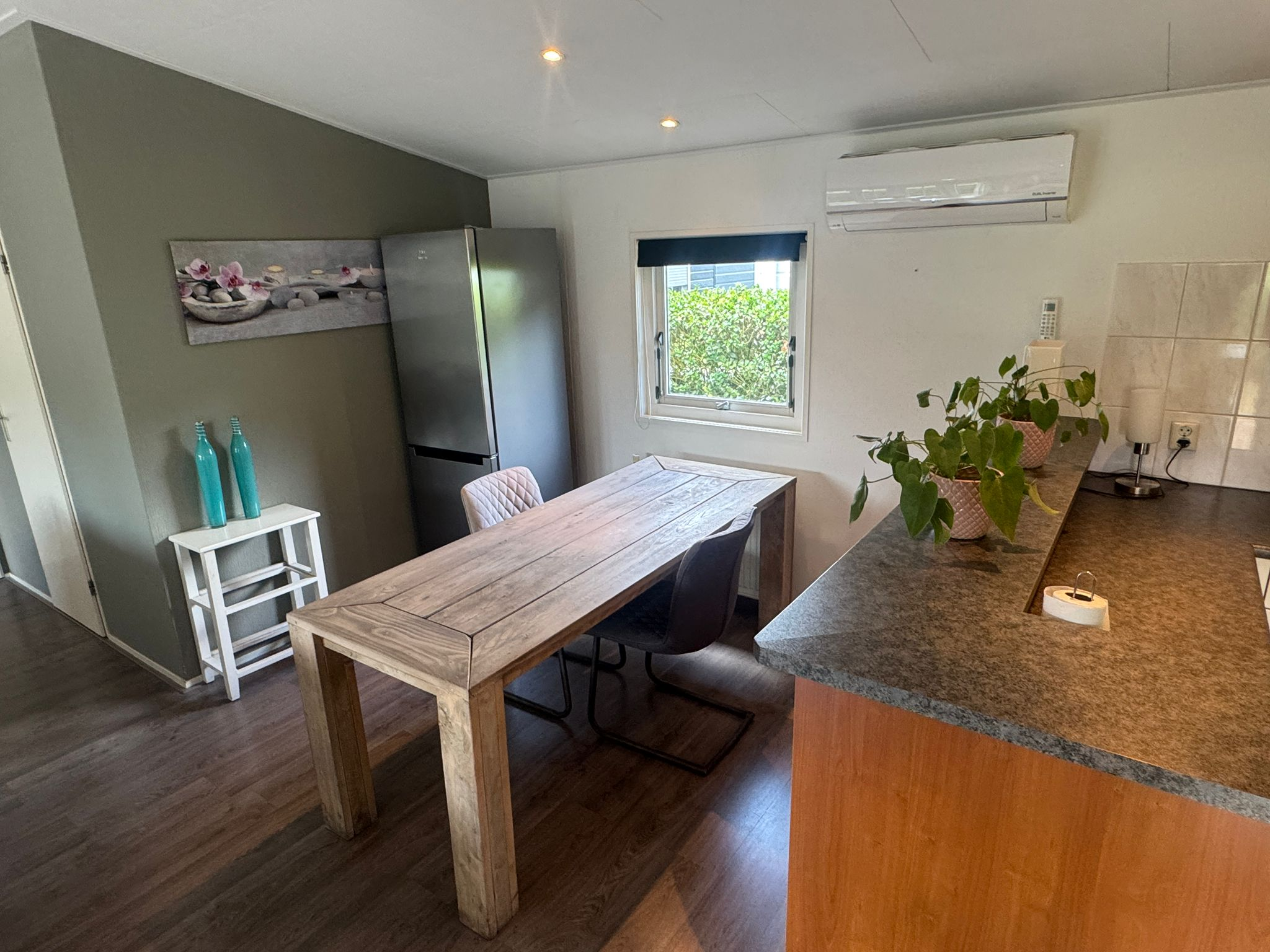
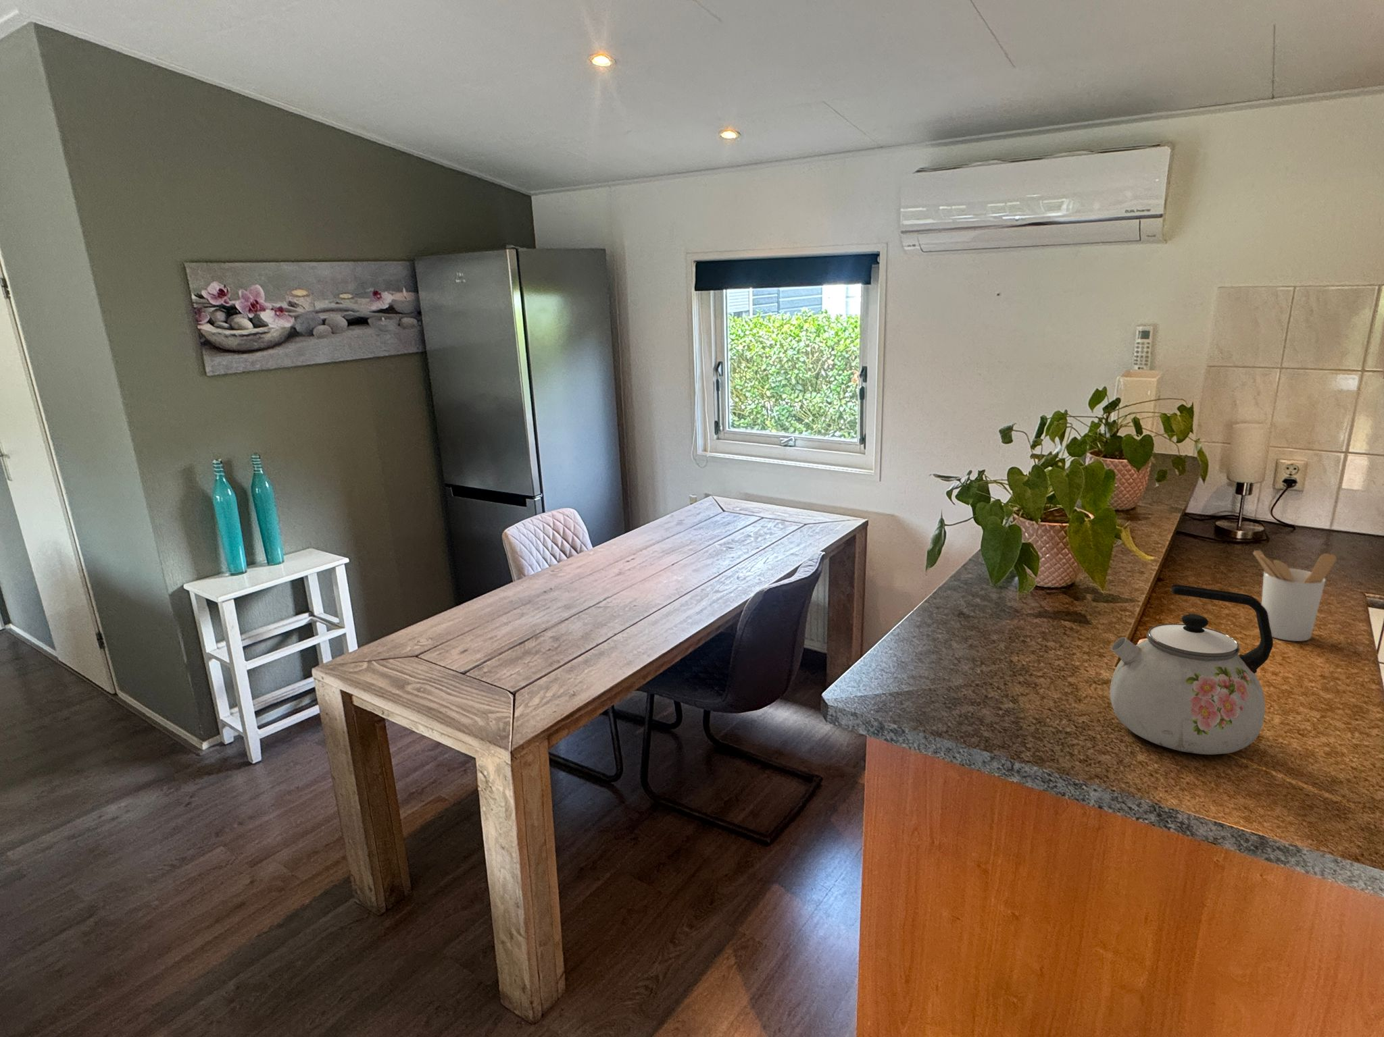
+ kettle (1188, 661)
+ utensil holder (1284, 593)
